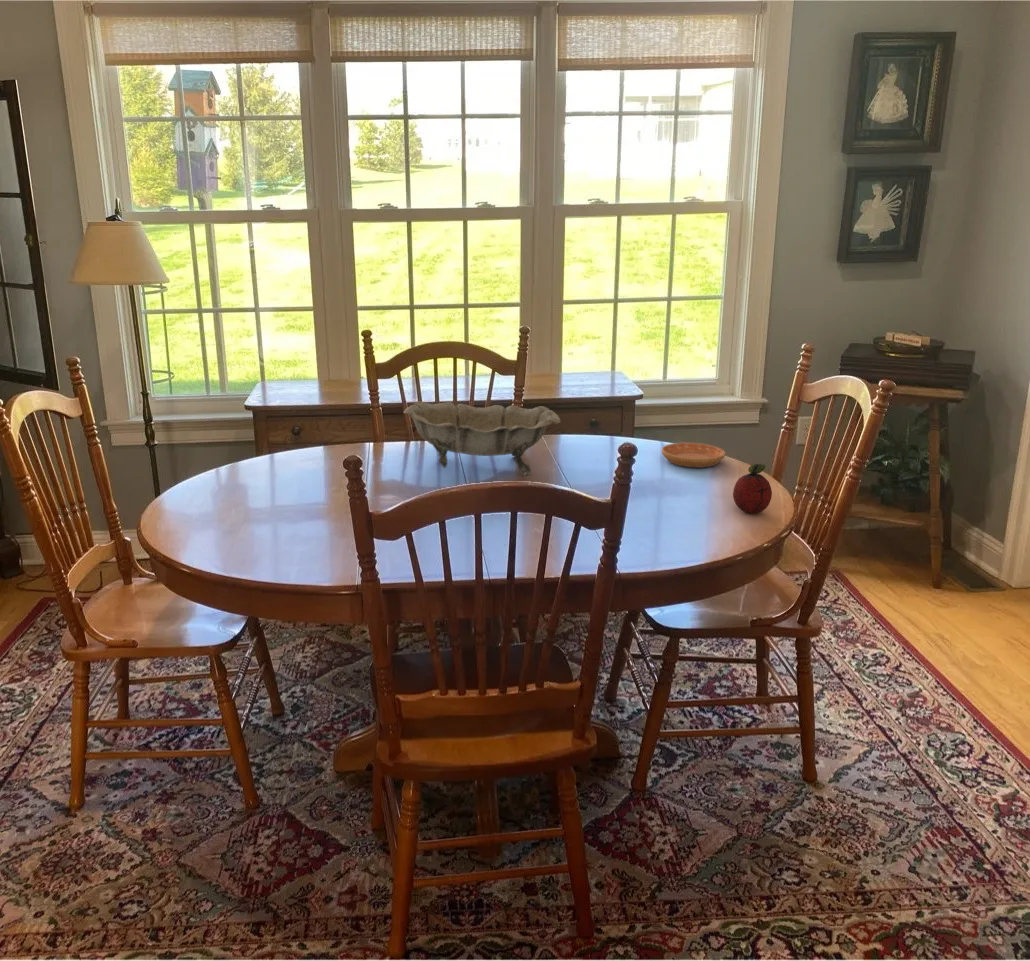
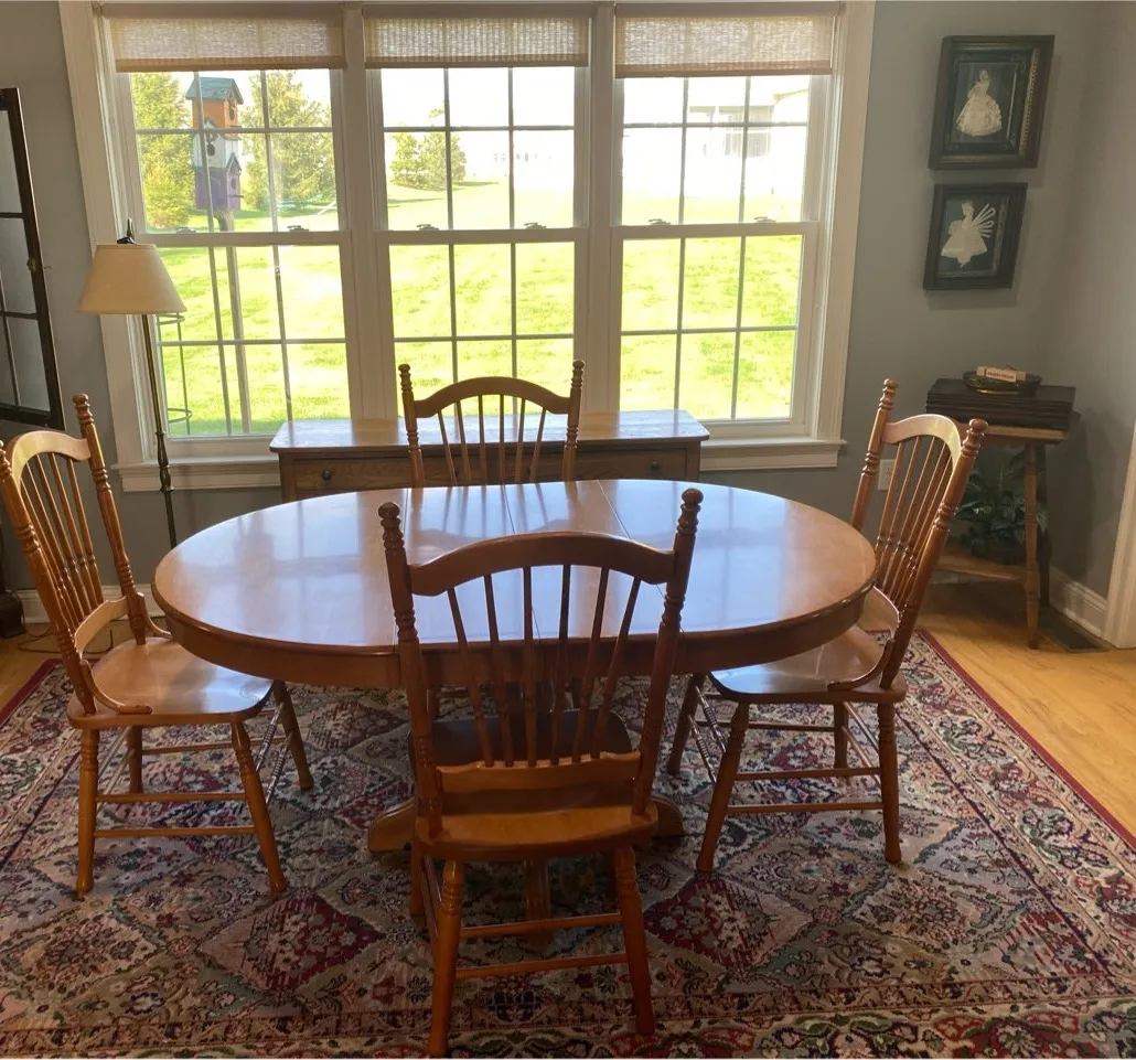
- fruit (753, 488)
- saucer (692, 455)
- decorative bowl (482, 436)
